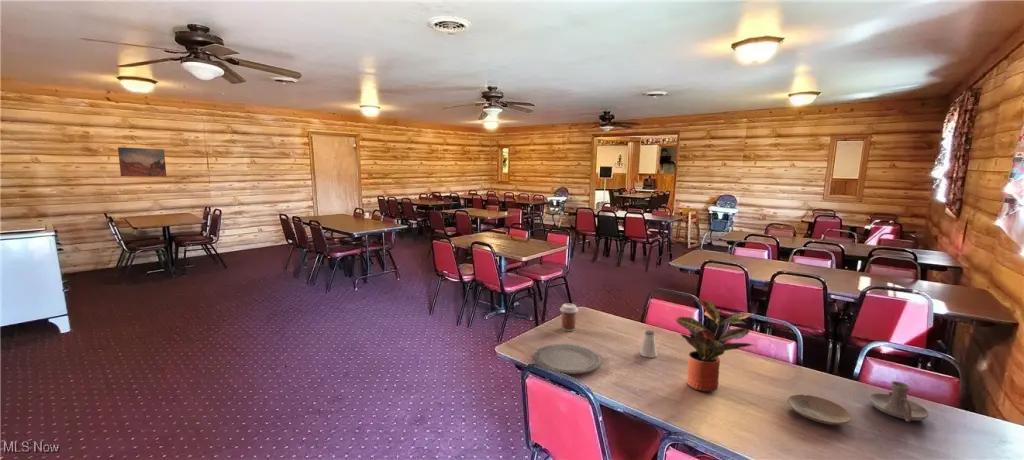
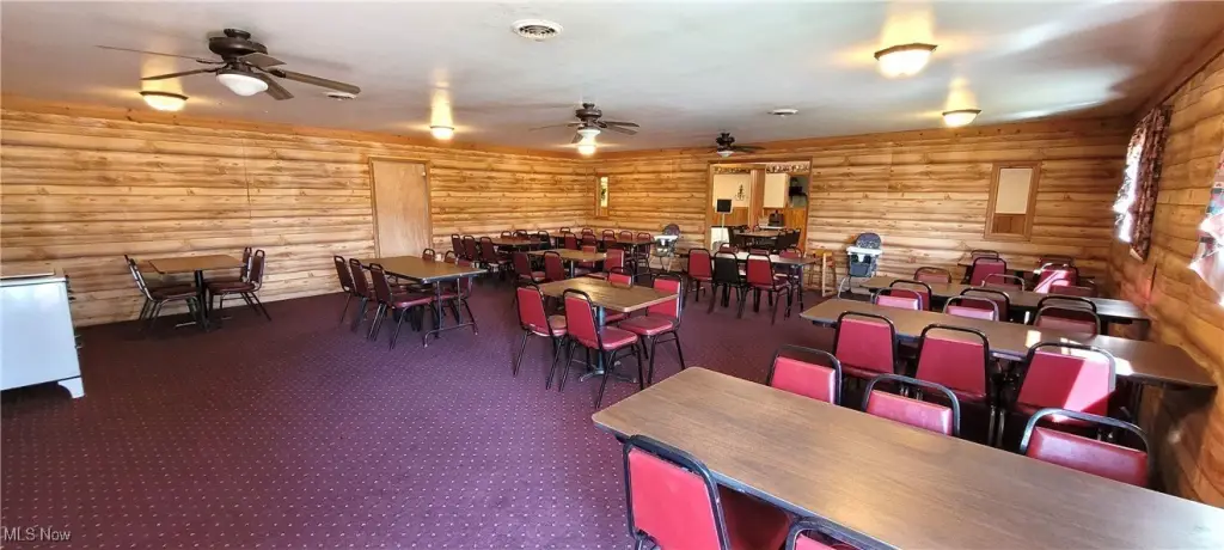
- plate (567, 358)
- coffee cup (568, 317)
- plate (818, 411)
- saltshaker (649, 343)
- potted plant (715, 340)
- candle holder (900, 400)
- wall art (142, 162)
